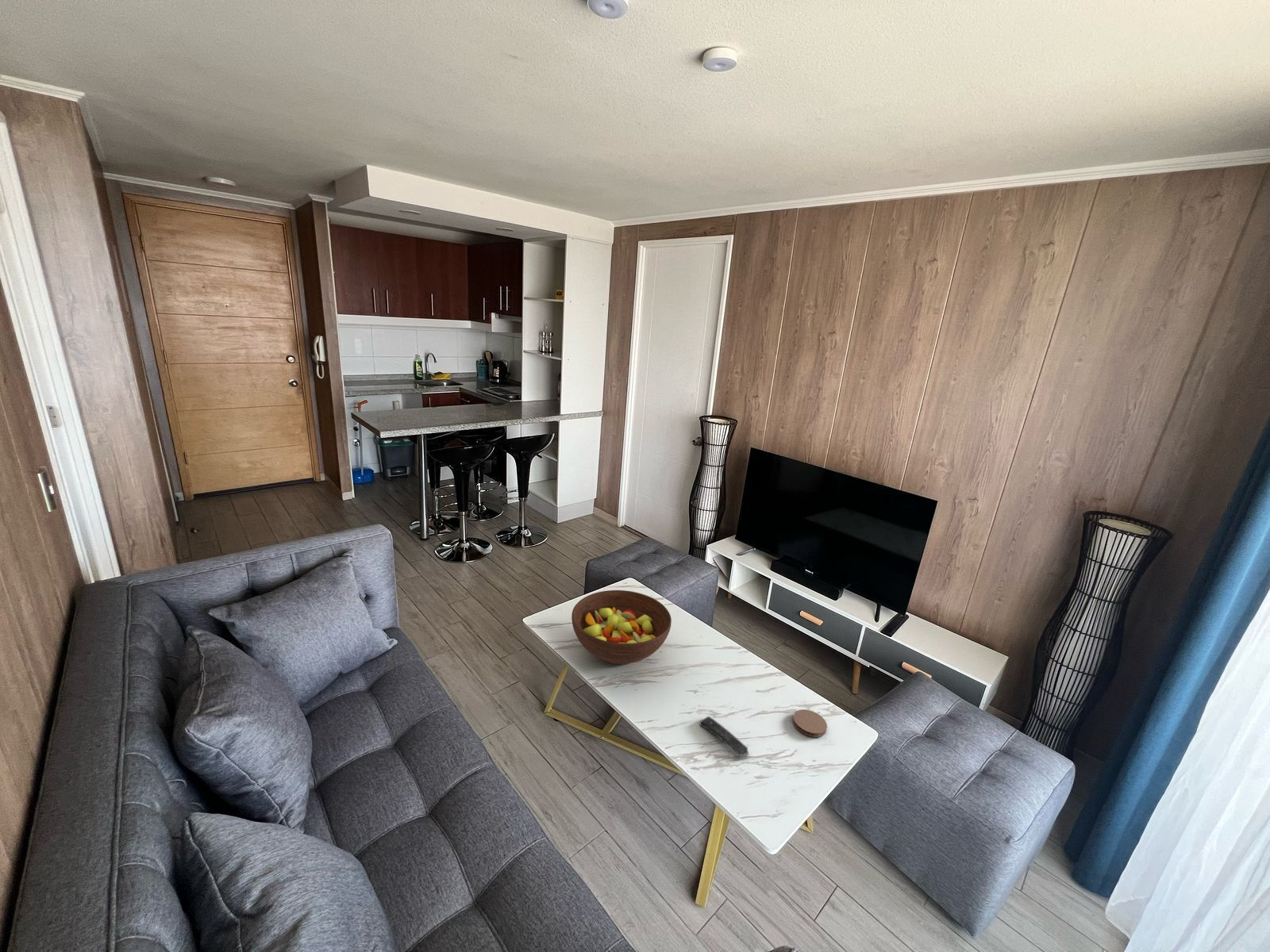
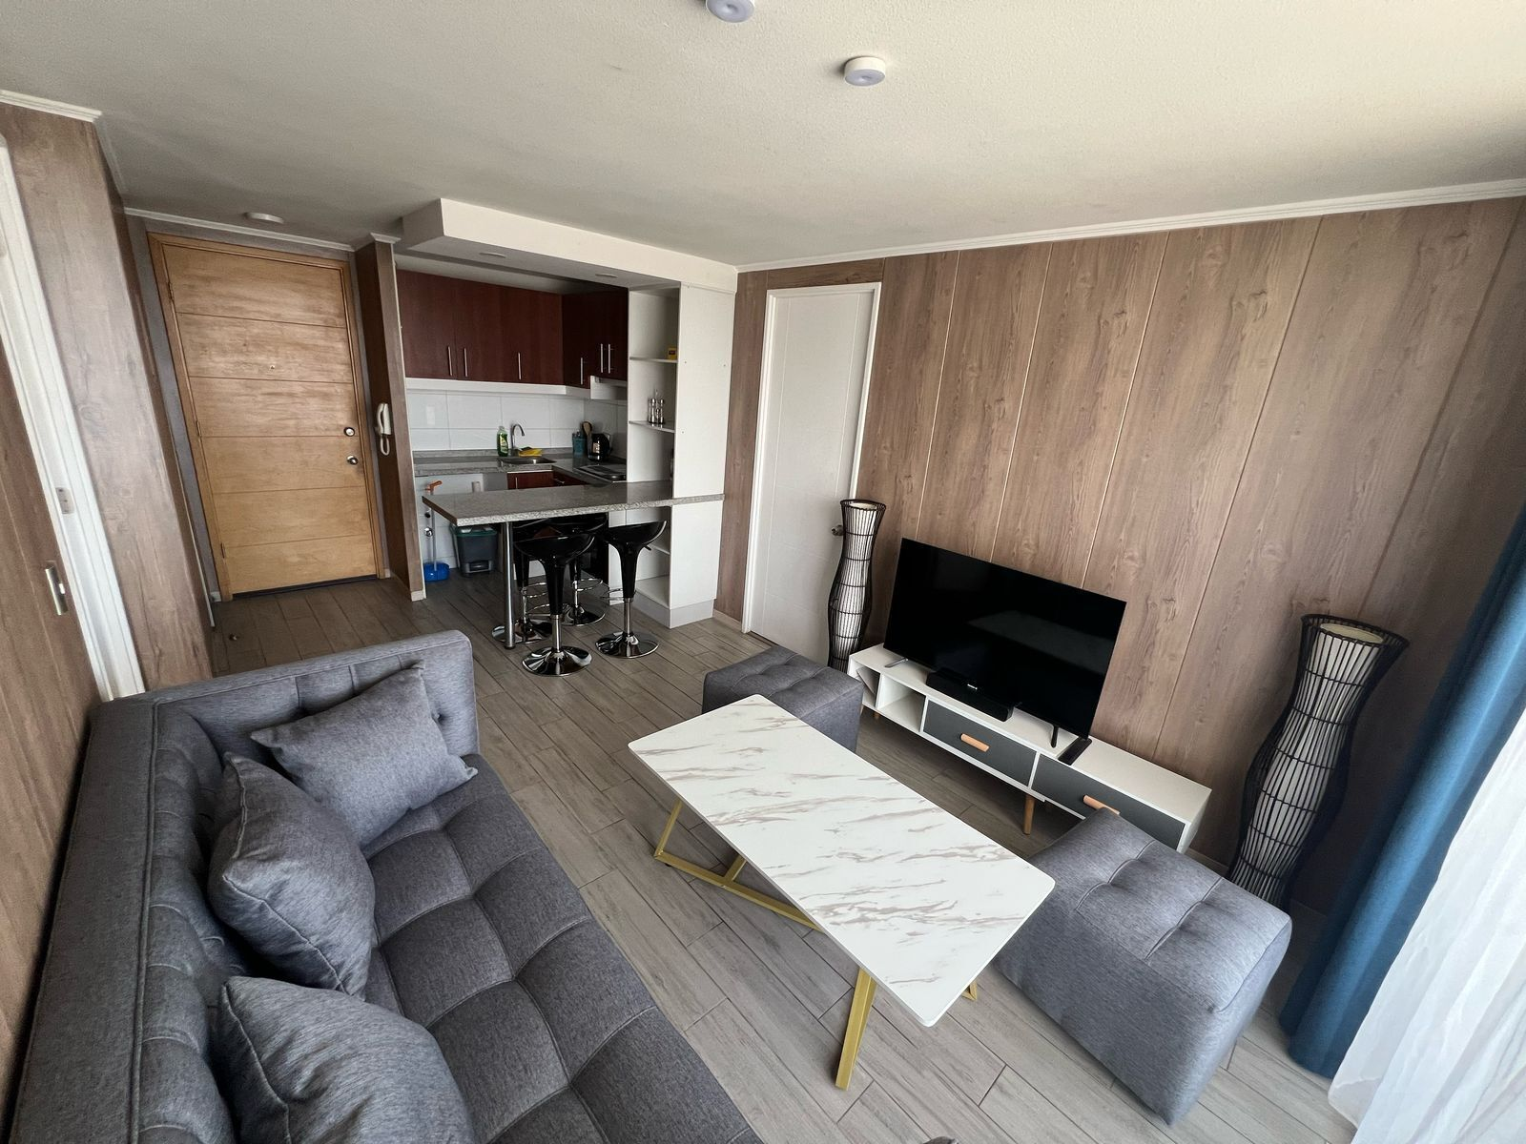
- remote control (725, 736)
- coaster (810, 723)
- fruit bowl (620, 634)
